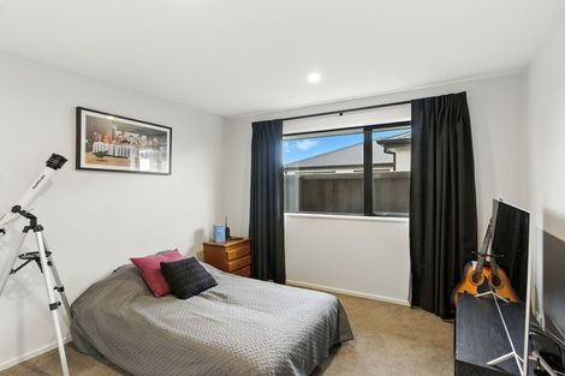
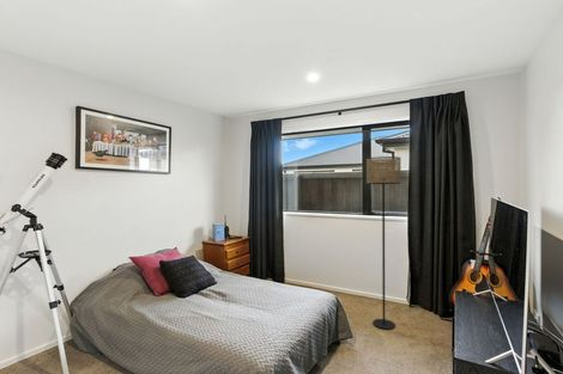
+ floor lamp (383, 240)
